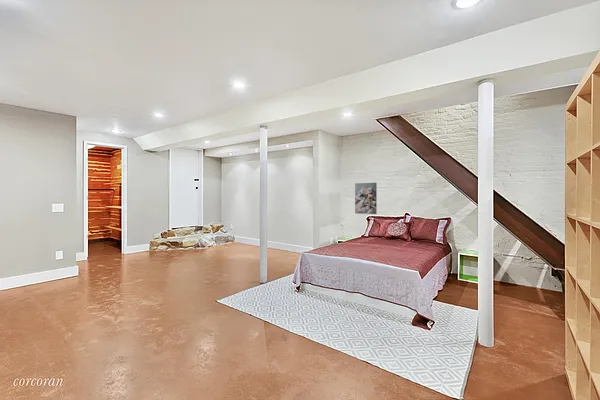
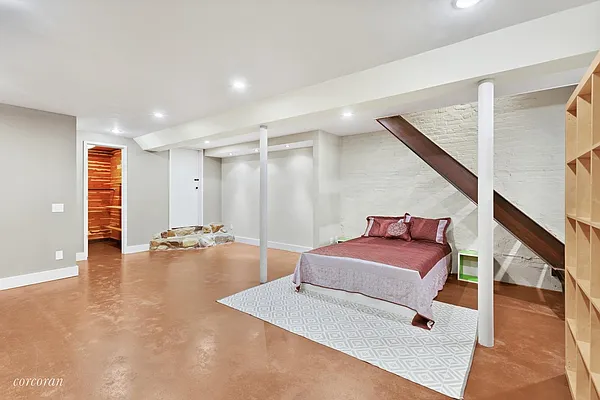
- wall art (365, 198)
